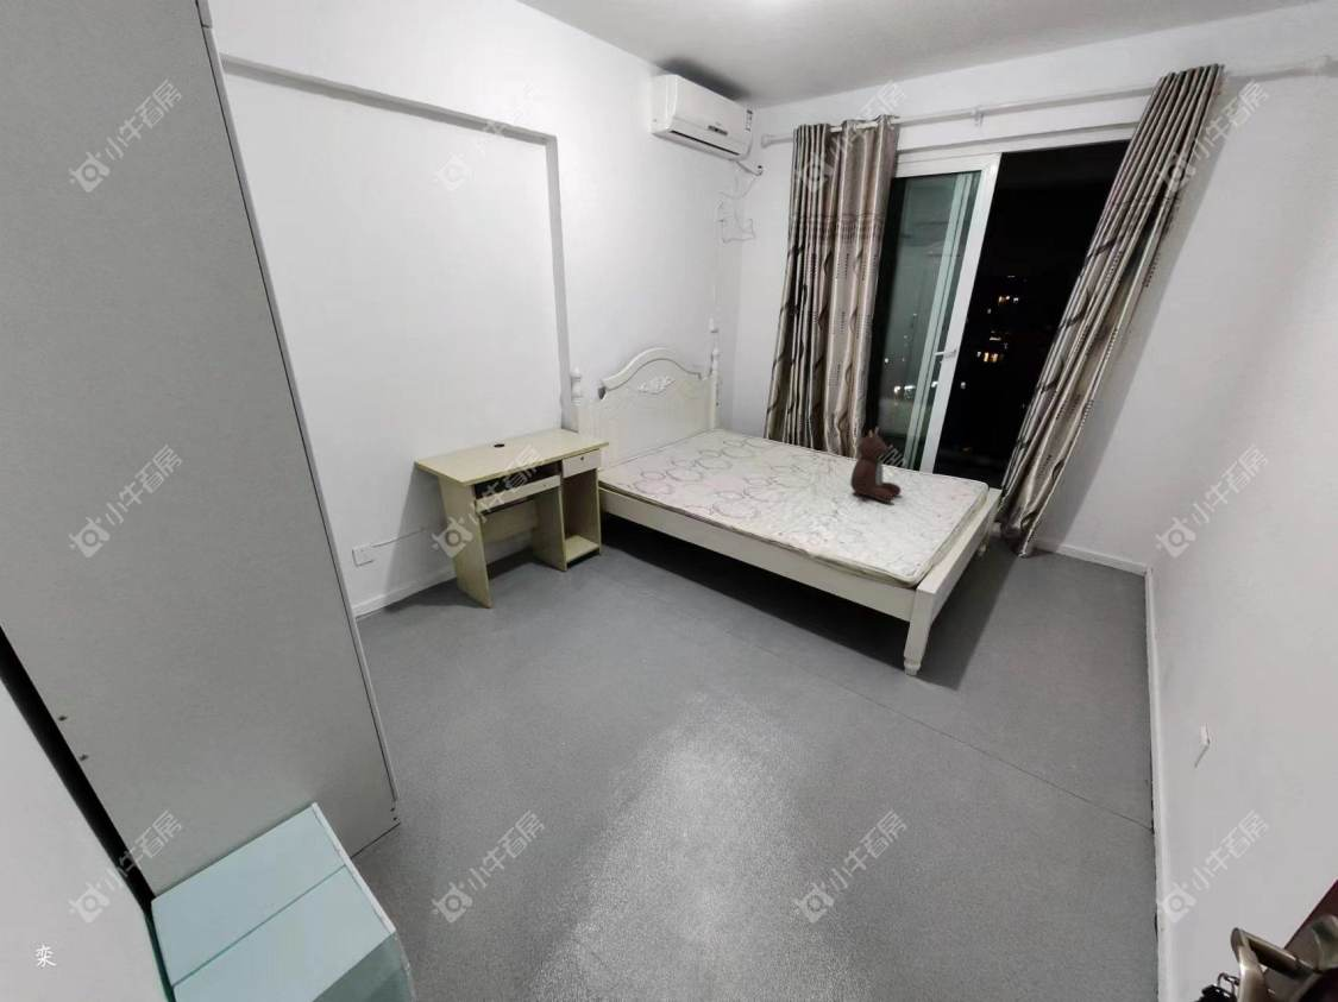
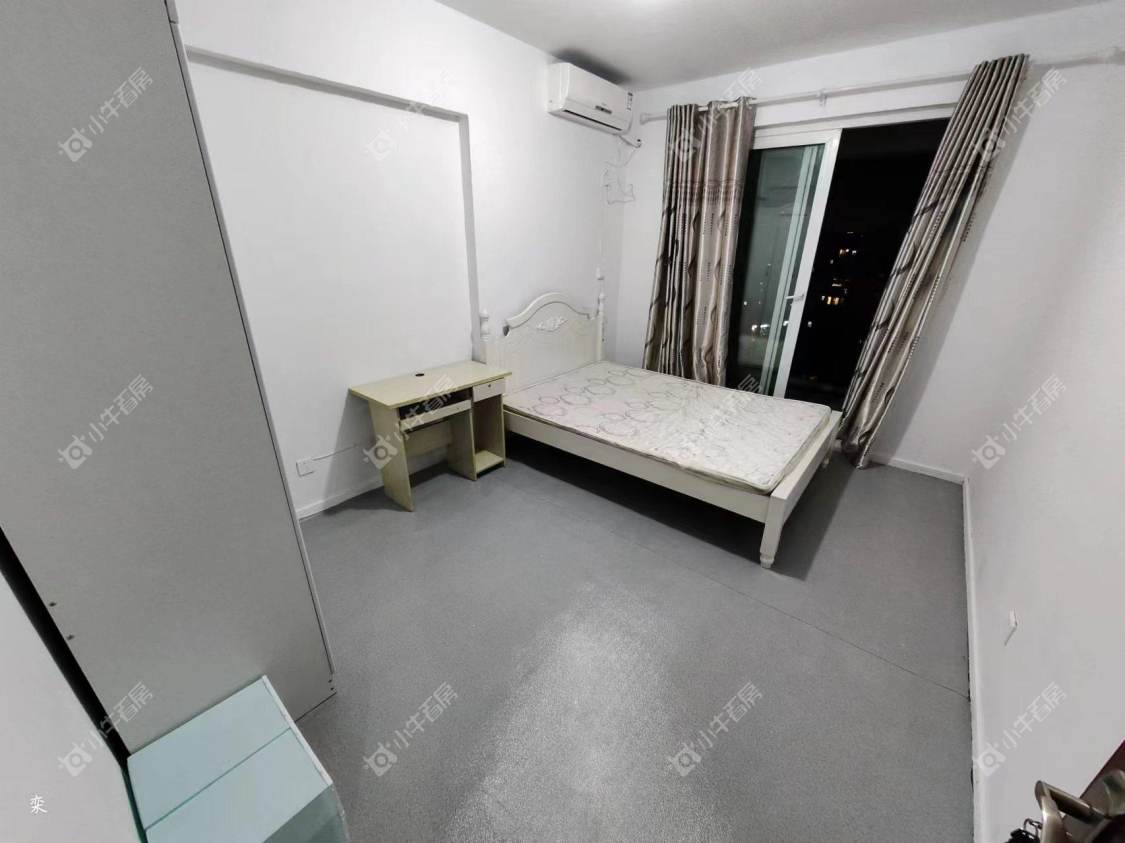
- teddy bear (878, 462)
